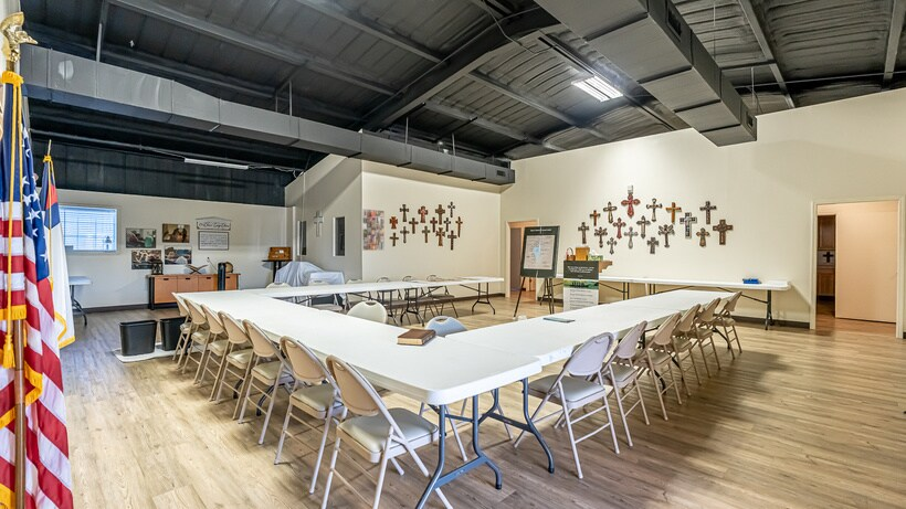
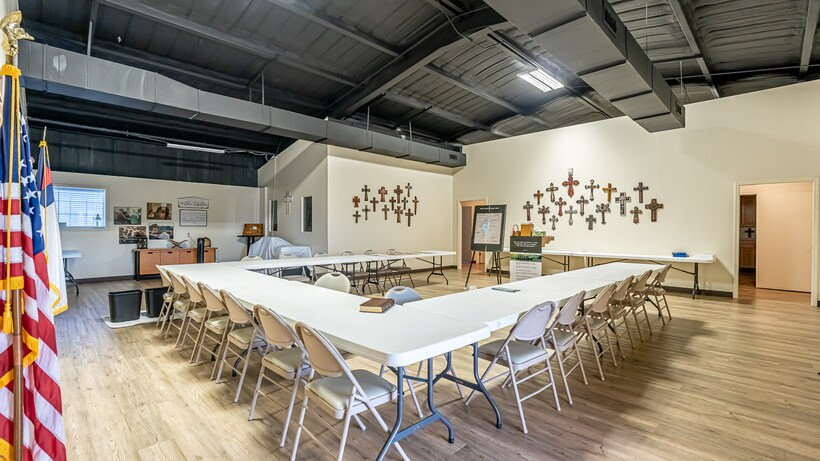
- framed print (372, 230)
